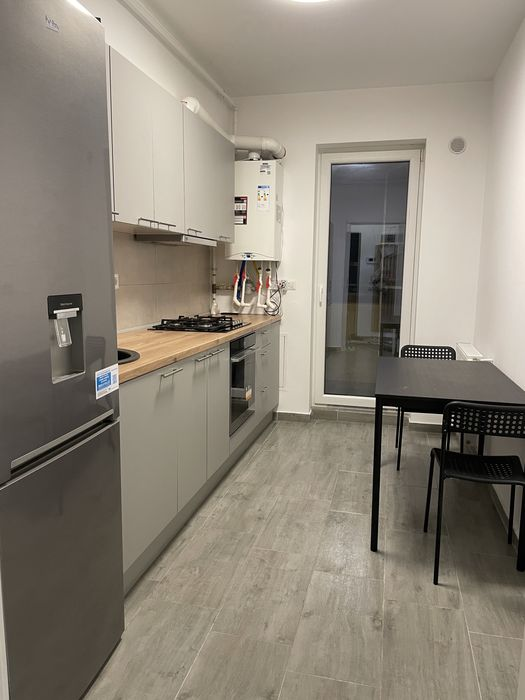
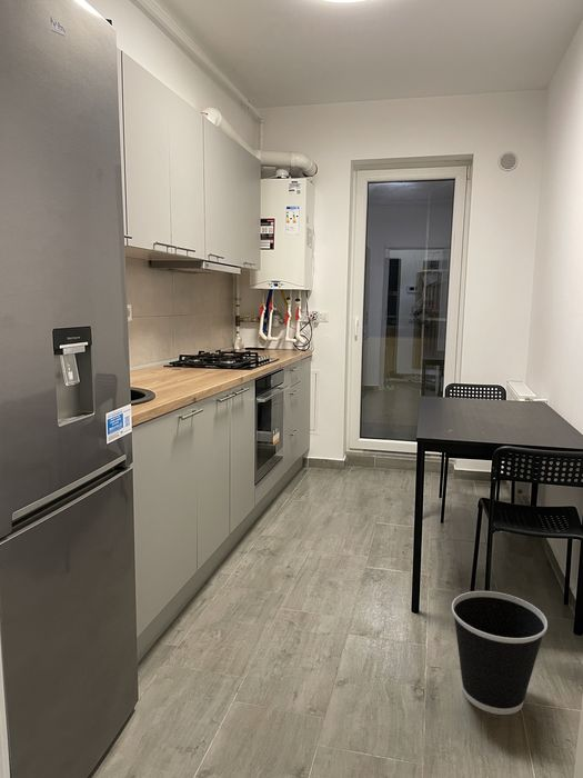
+ wastebasket (495, 654)
